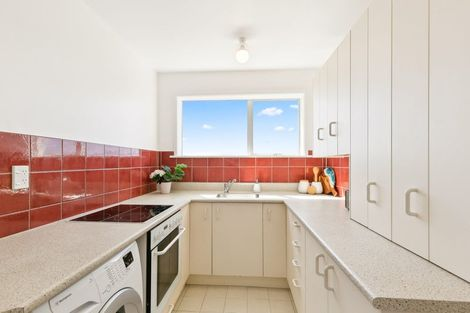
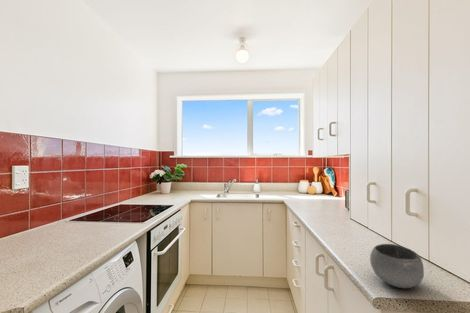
+ bowl (395, 266)
